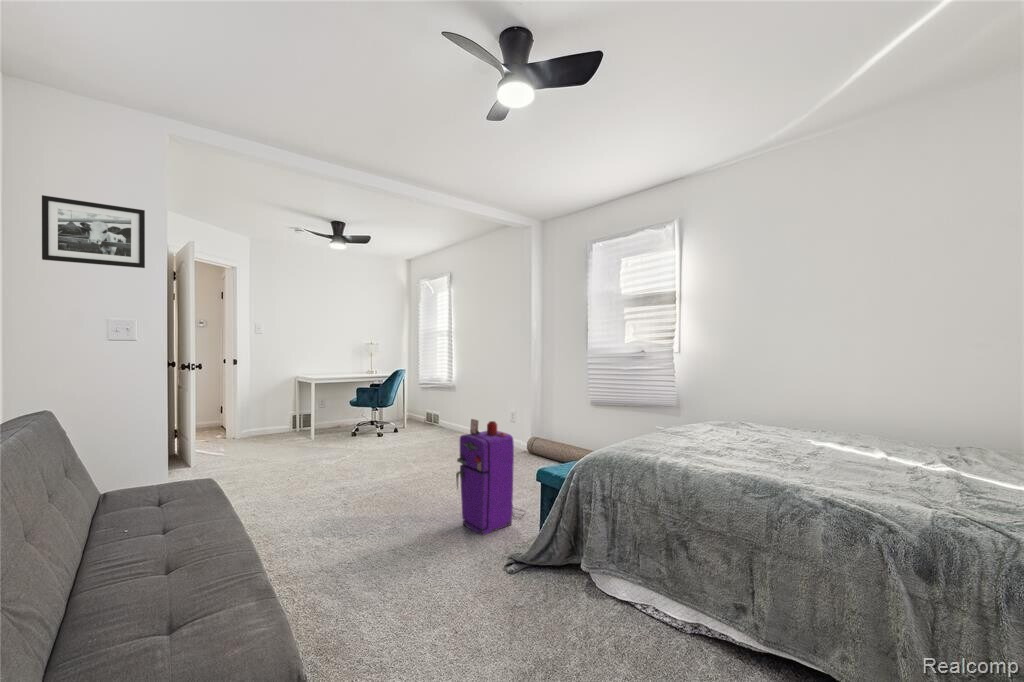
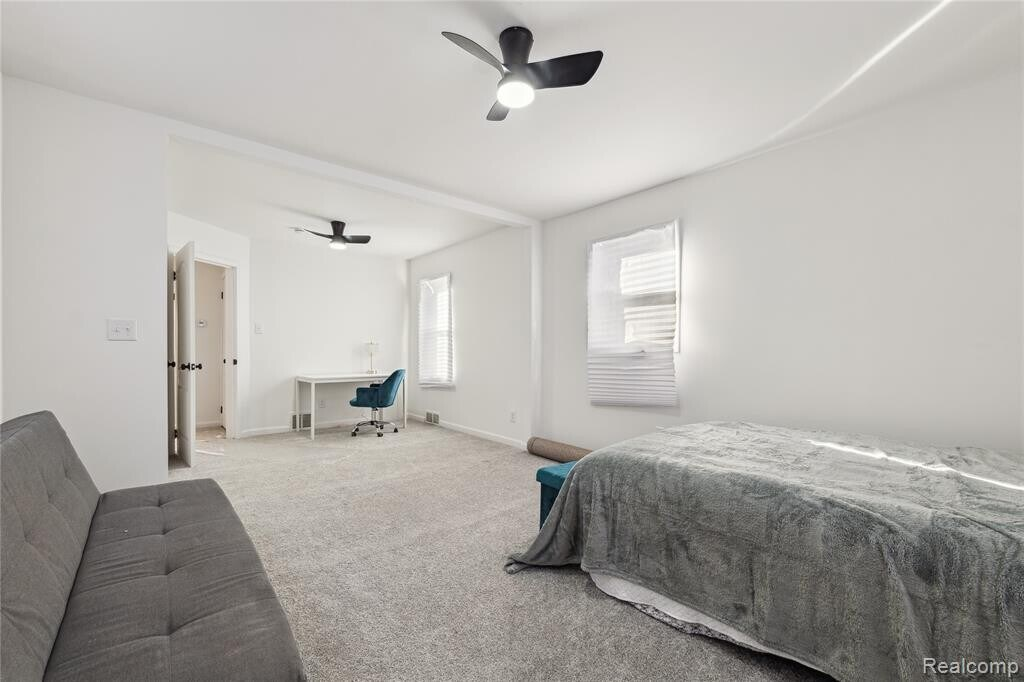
- air purifier (492, 468)
- picture frame (96, 233)
